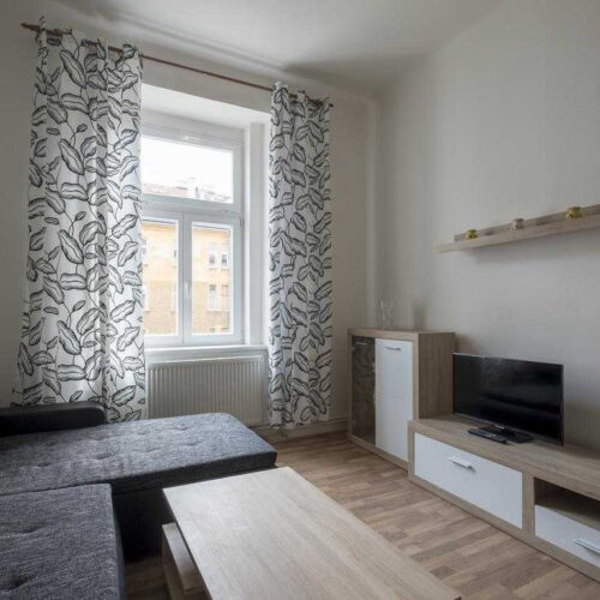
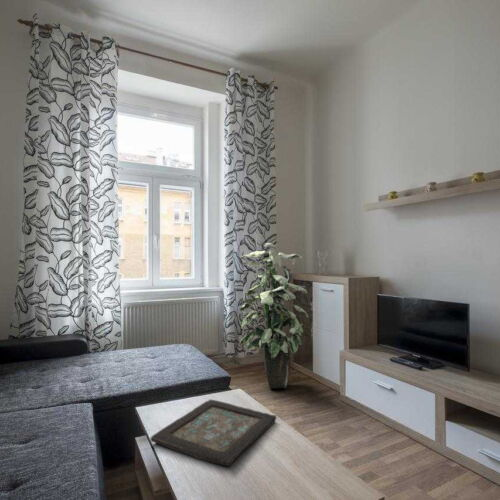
+ decorative tray (217, 428)
+ indoor plant (271, 313)
